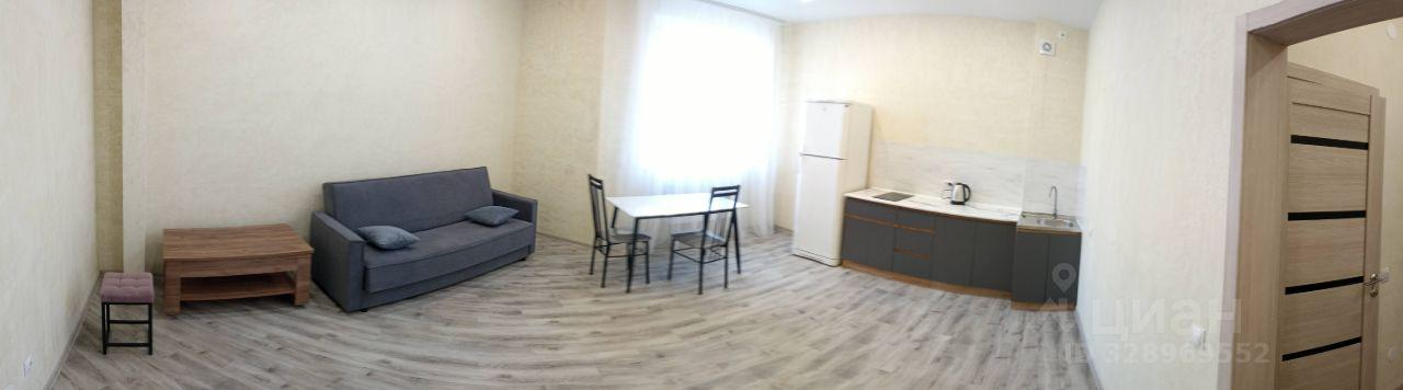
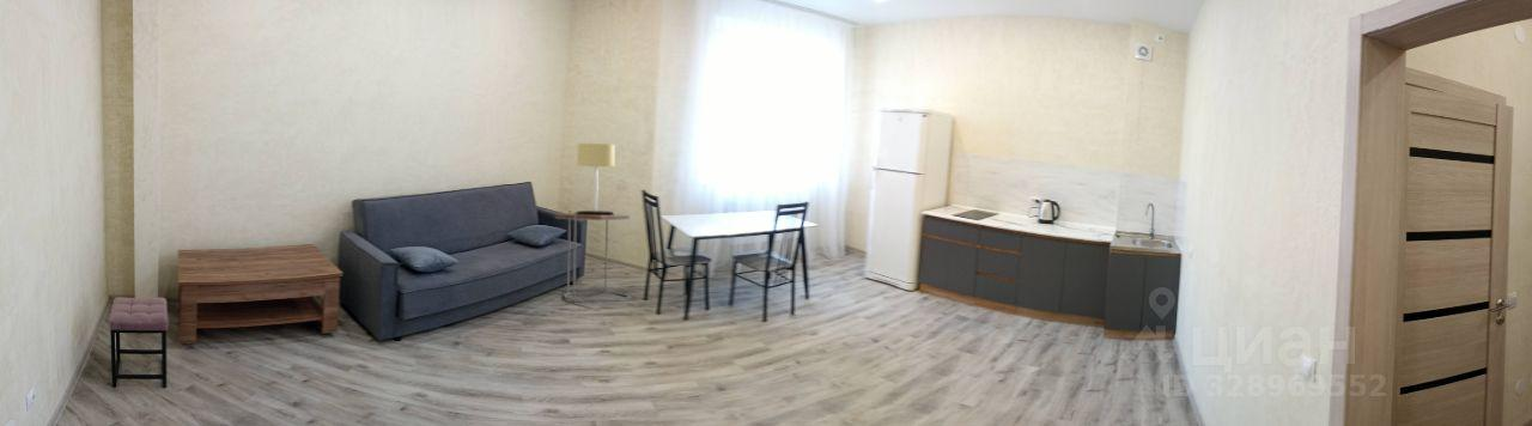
+ side table (606, 254)
+ table lamp (595, 178)
